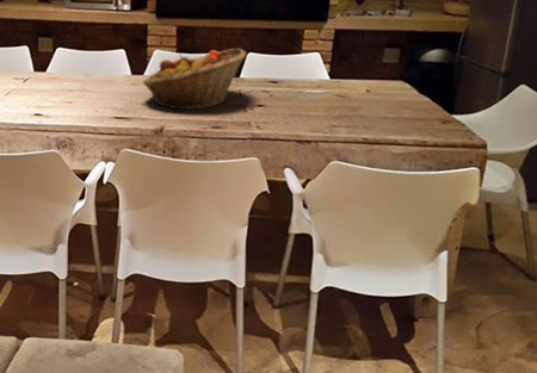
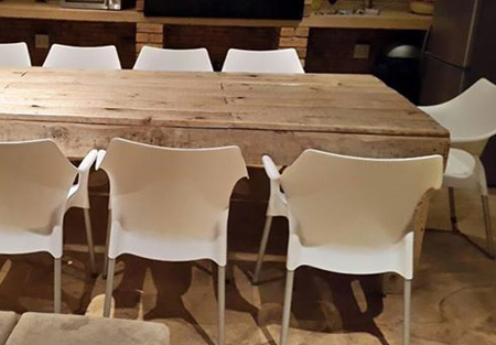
- fruit basket (196, 74)
